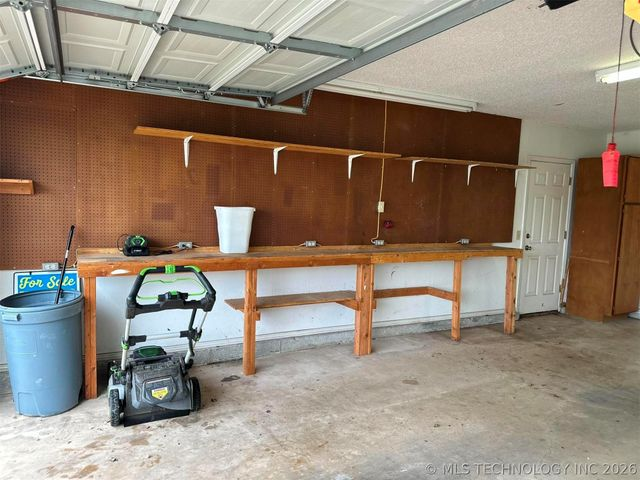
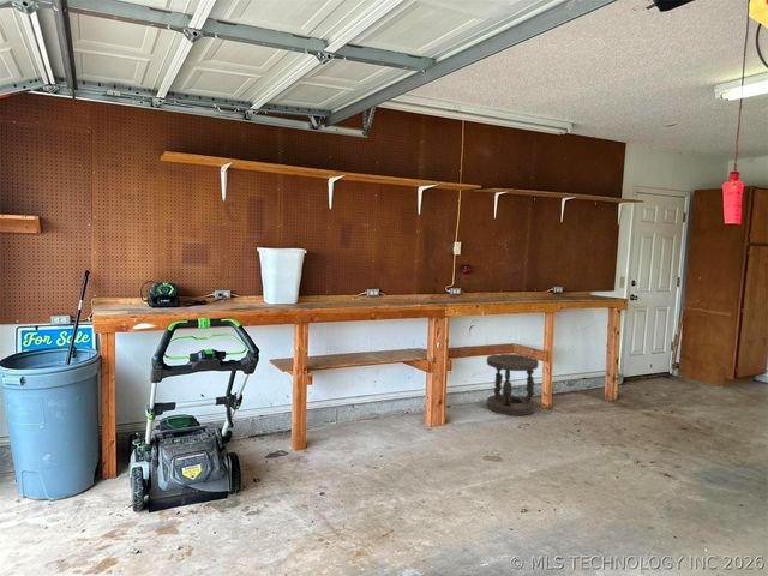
+ stool (510, 383)
